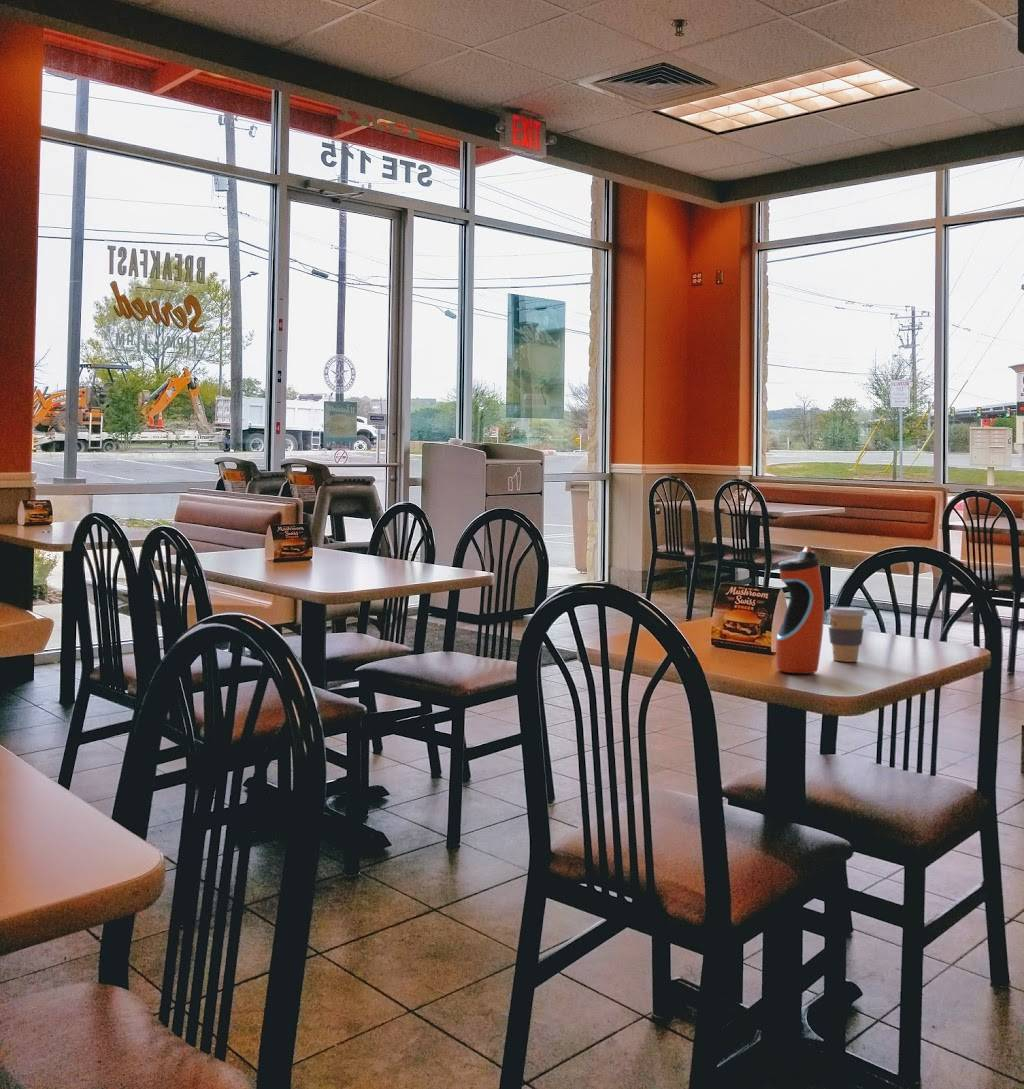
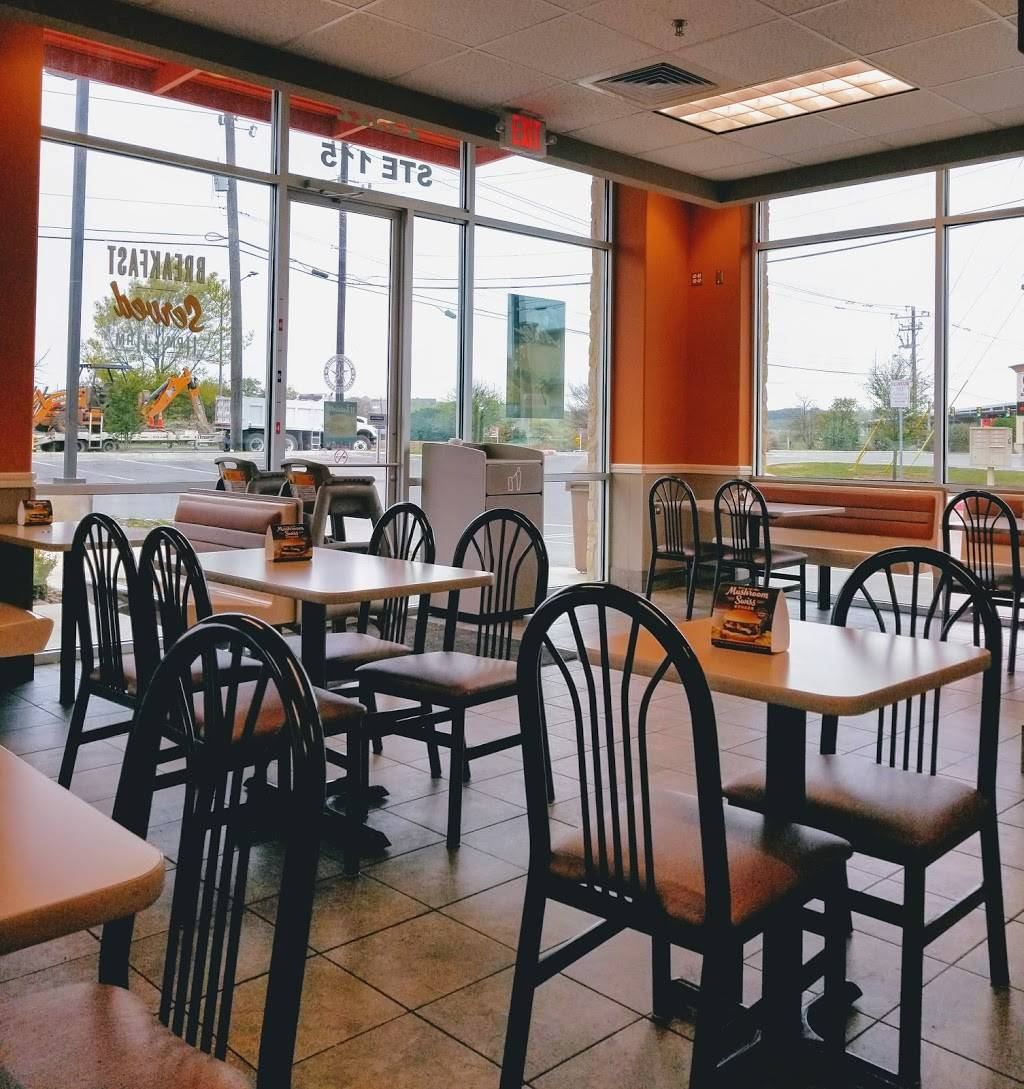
- coffee cup (846, 634)
- water bottle (800, 608)
